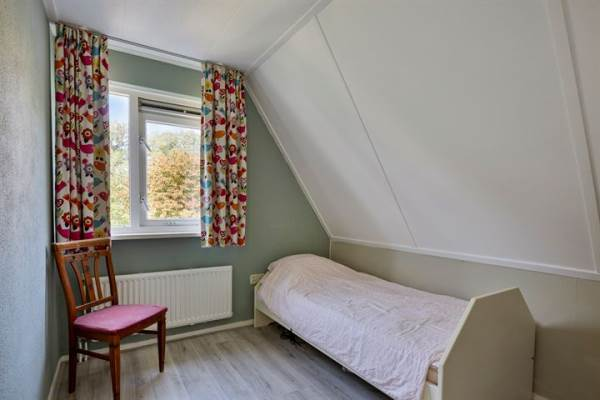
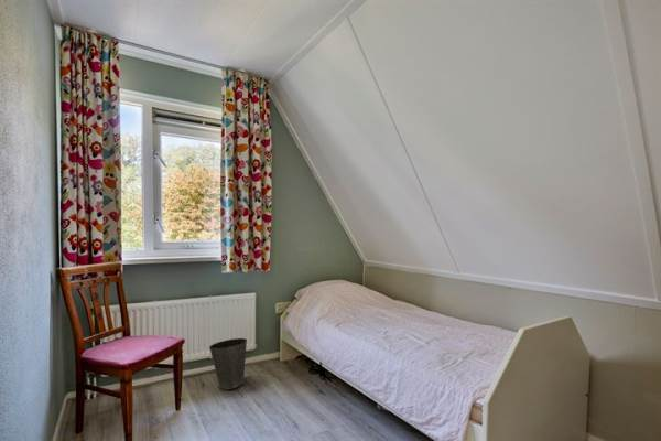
+ waste basket (229, 364)
